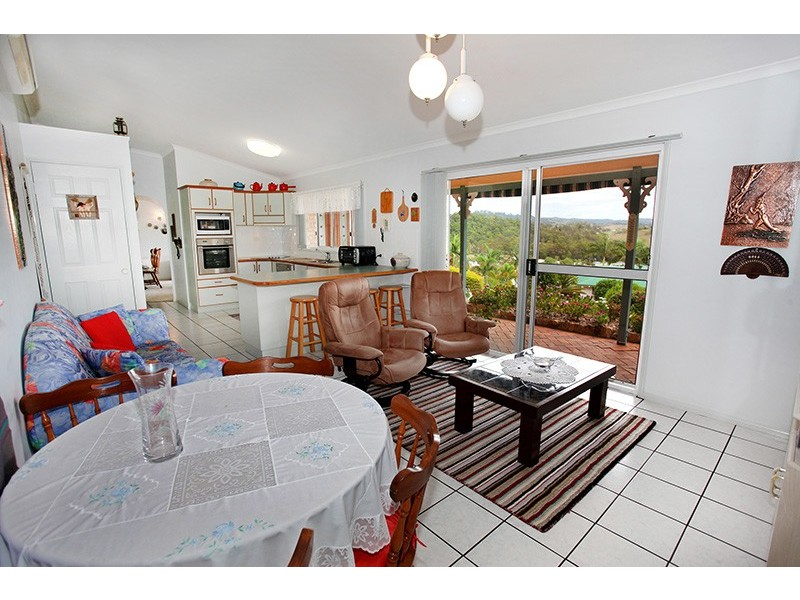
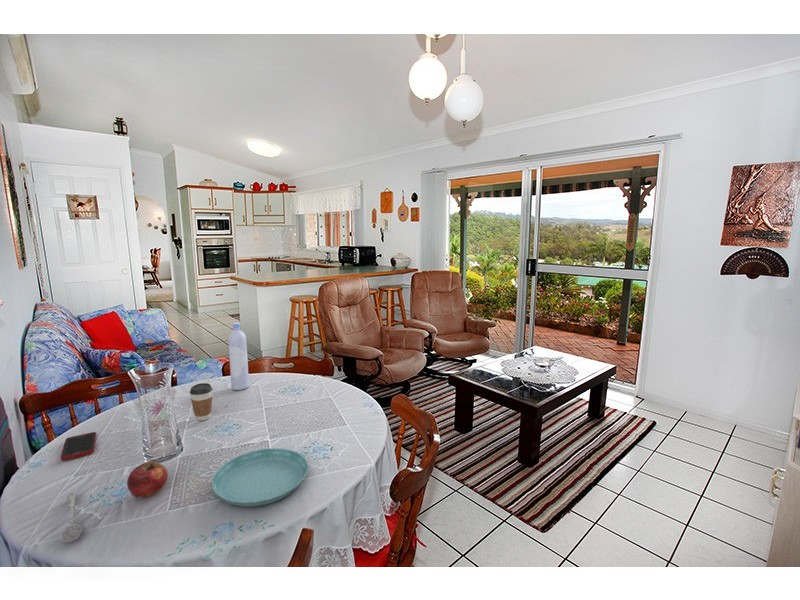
+ bottle (238, 355)
+ saucer (262, 477)
+ soupspoon (71, 516)
+ cell phone (79, 445)
+ fruit (147, 478)
+ coffee cup (202, 402)
